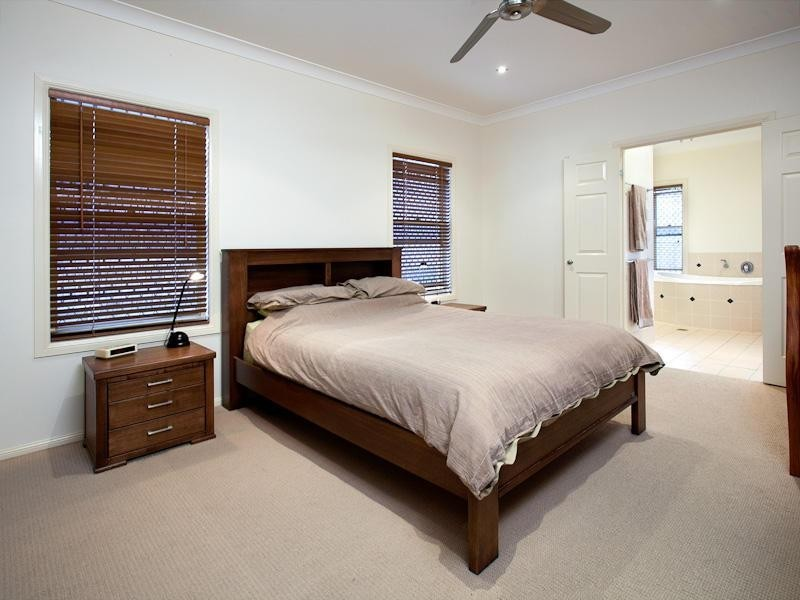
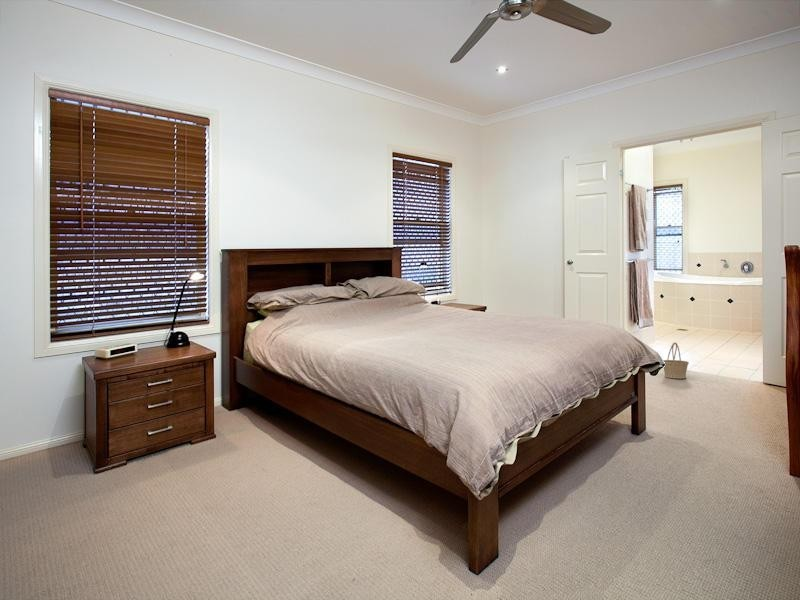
+ basket (675, 360)
